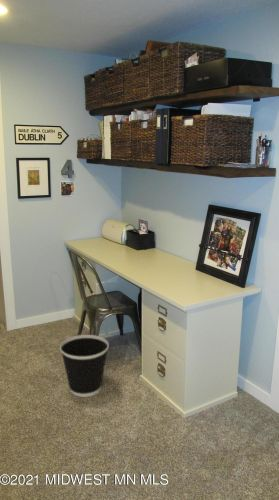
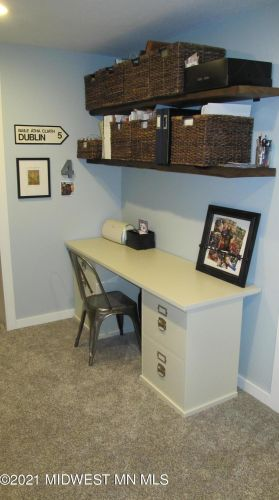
- wastebasket (85, 366)
